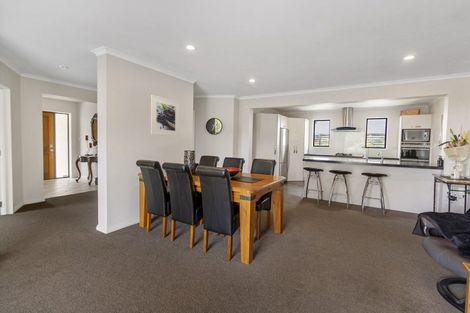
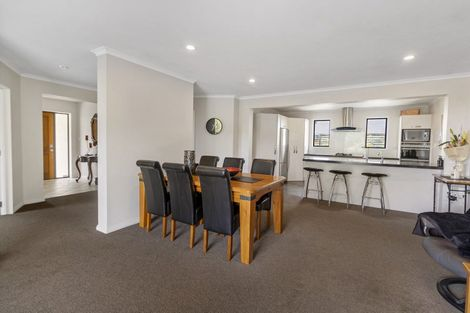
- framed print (166, 117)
